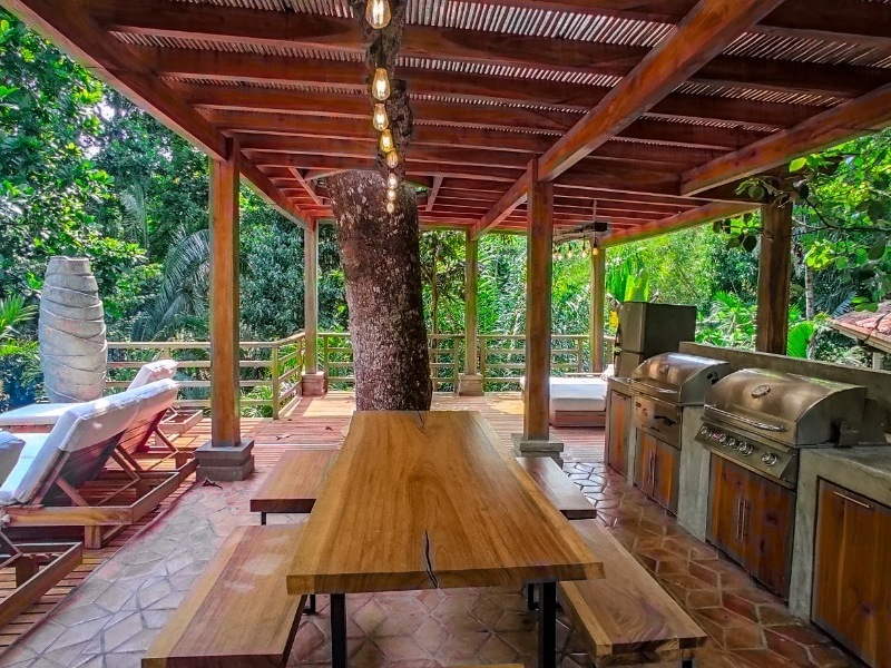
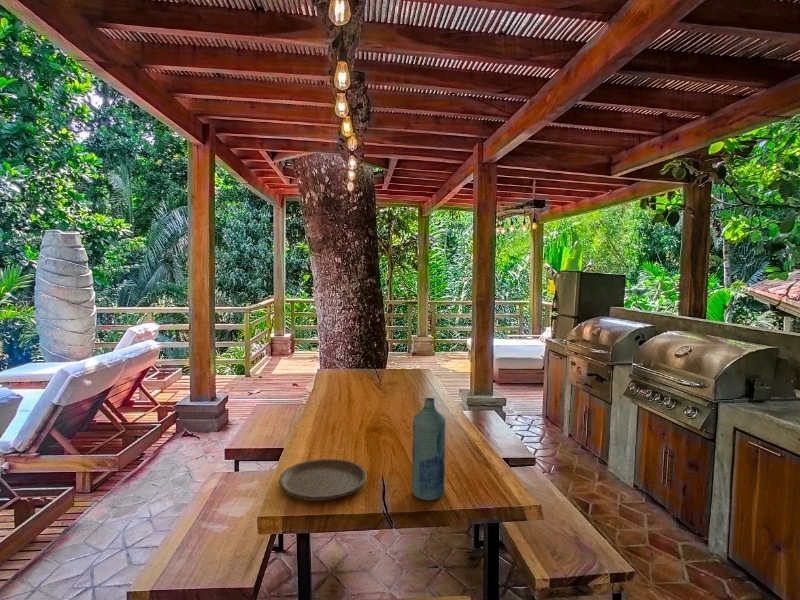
+ bottle (428, 446)
+ plate (323, 479)
